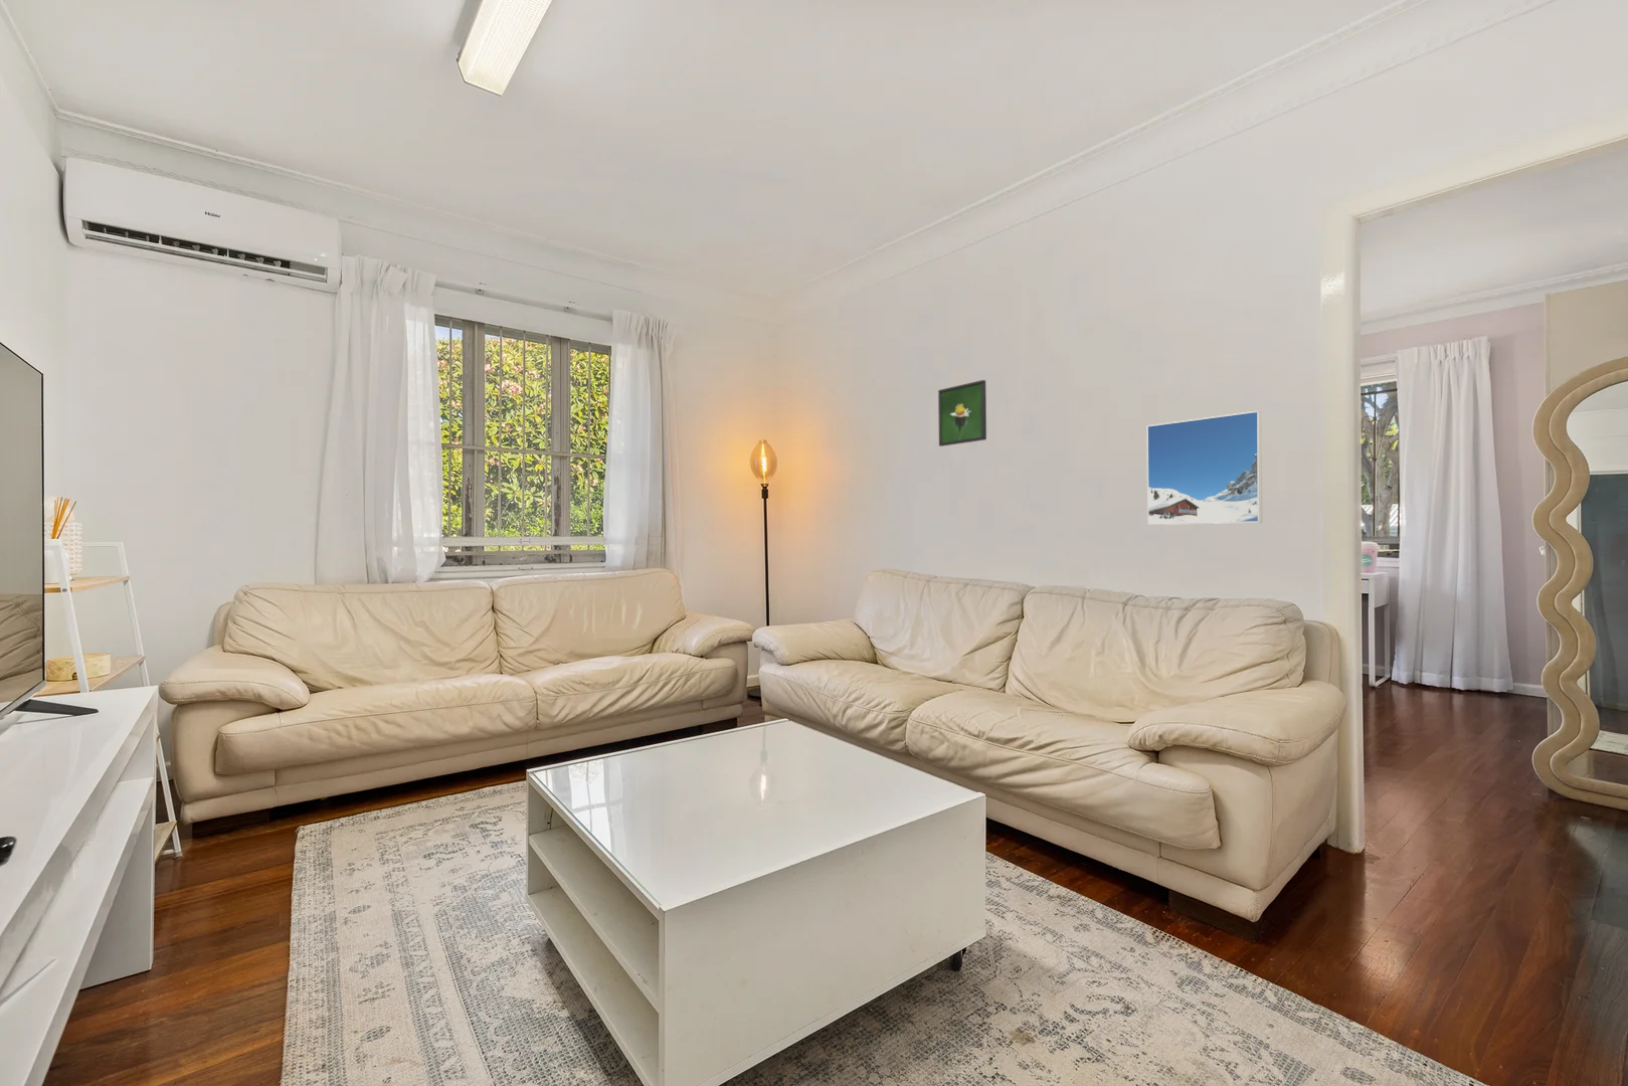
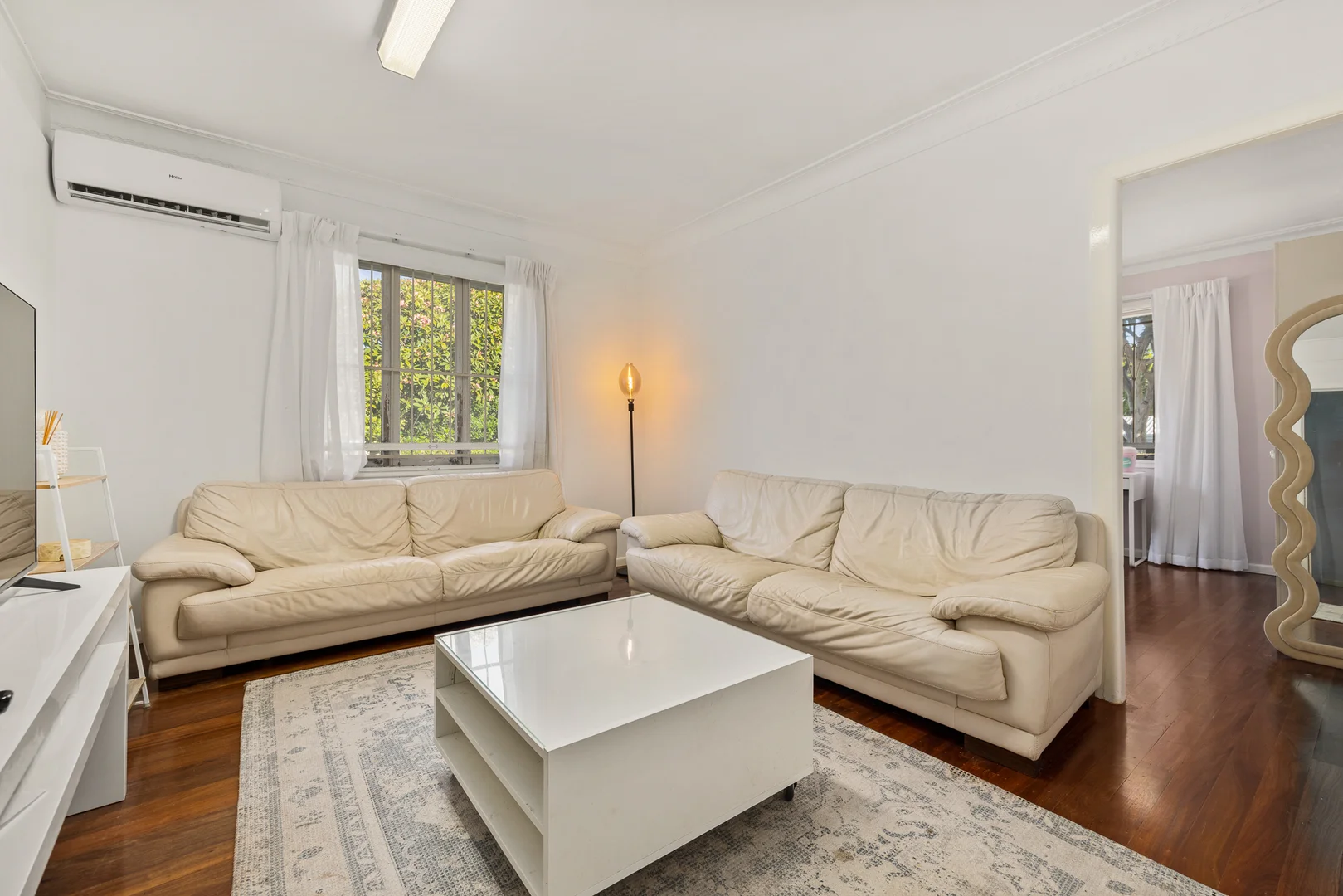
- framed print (961, 413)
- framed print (1200, 470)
